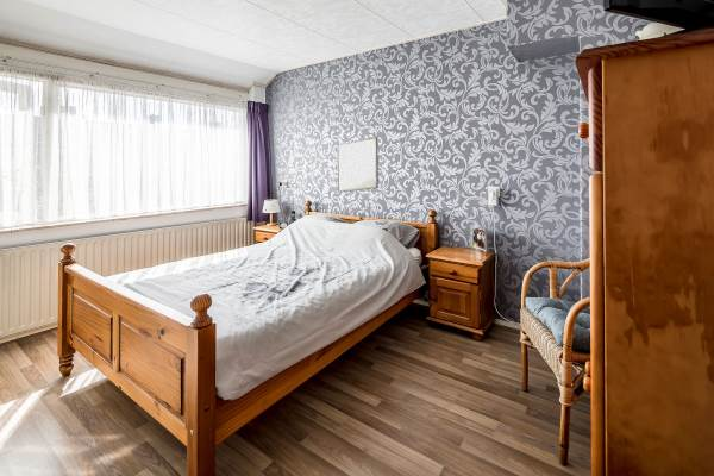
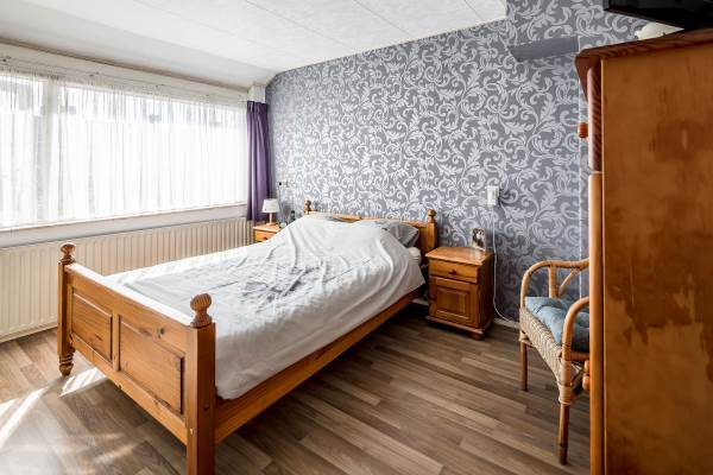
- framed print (356, 165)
